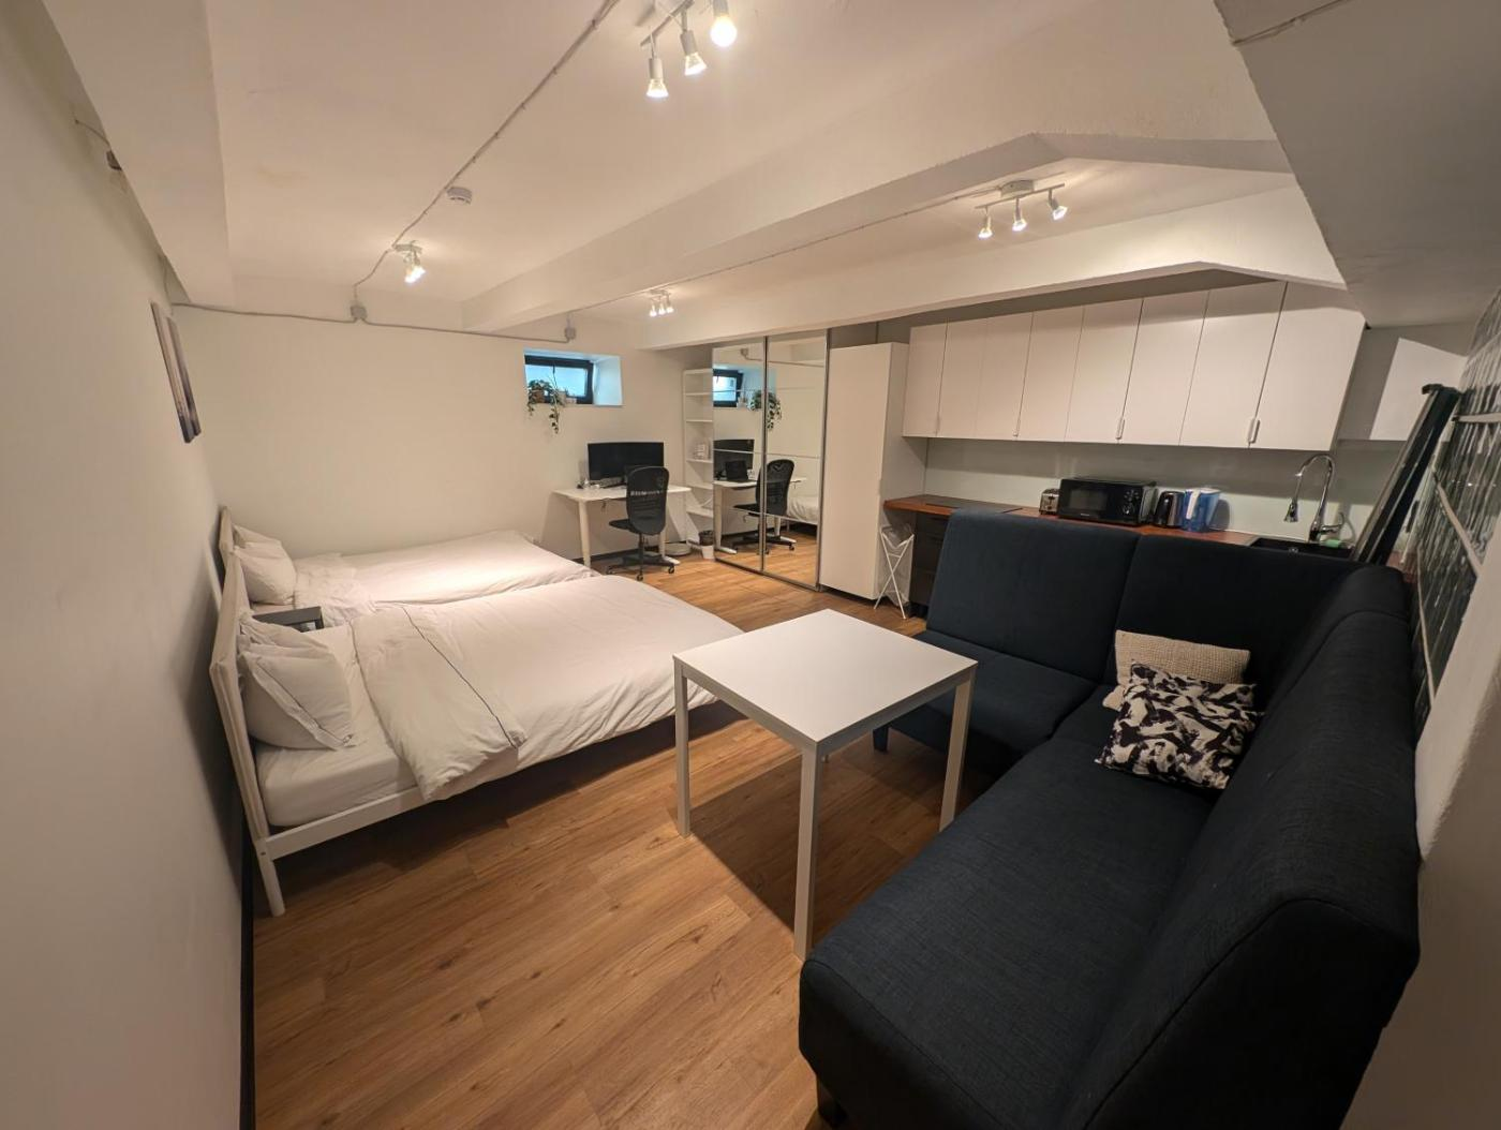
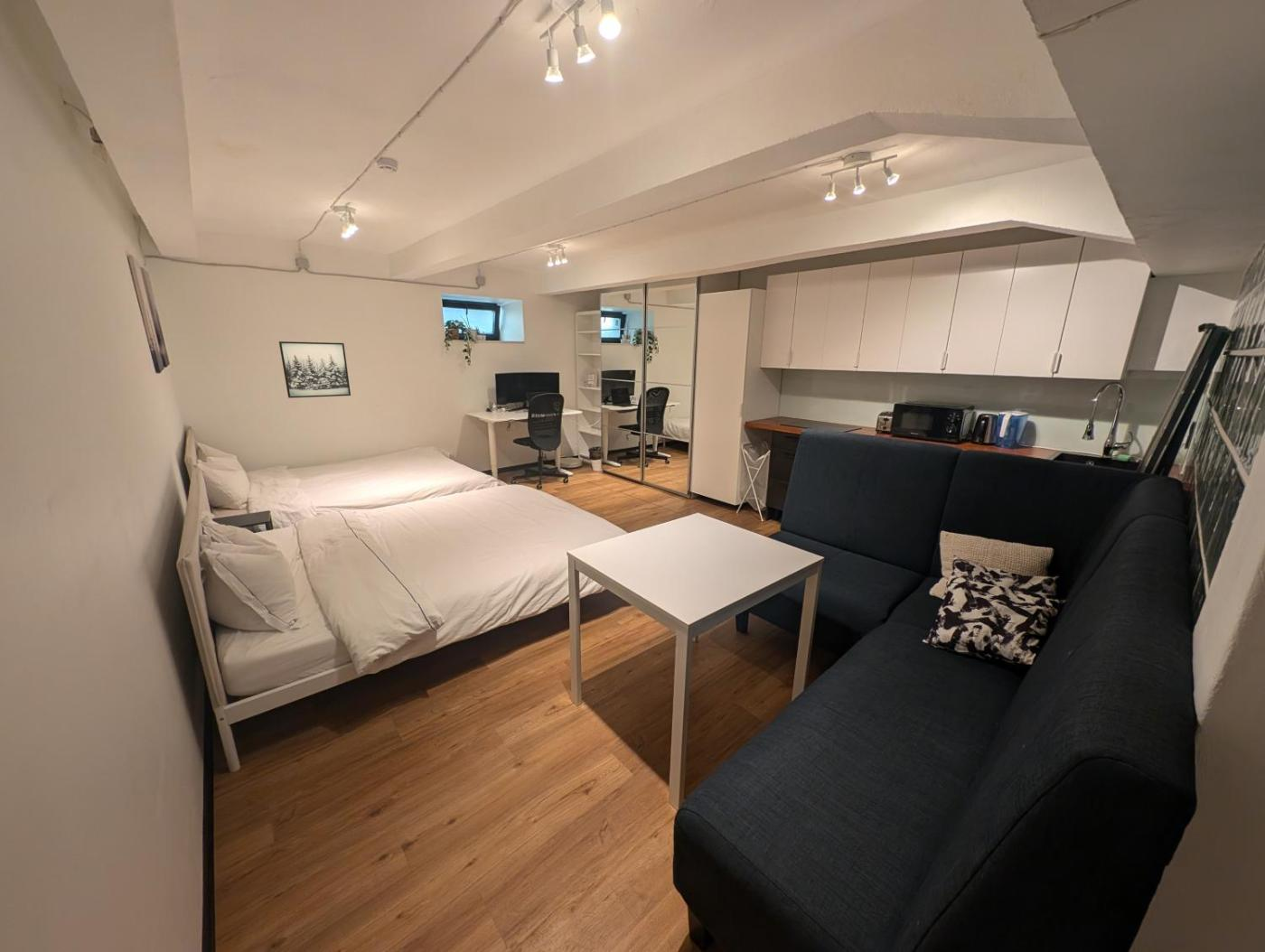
+ wall art (316, 369)
